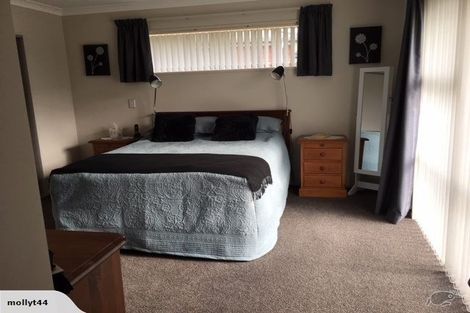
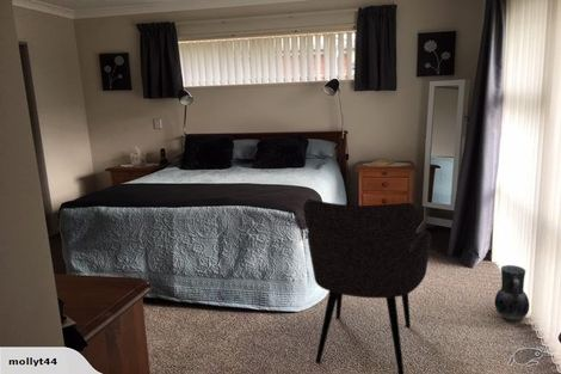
+ ceramic jug (512, 293)
+ armchair (364, 271)
